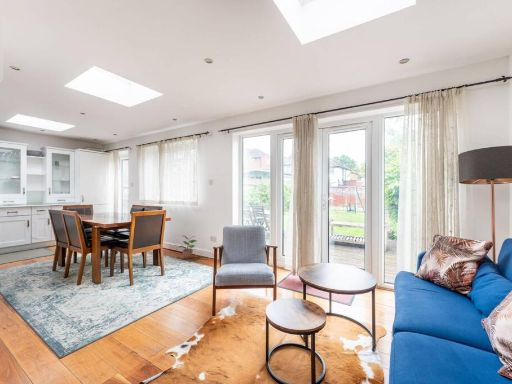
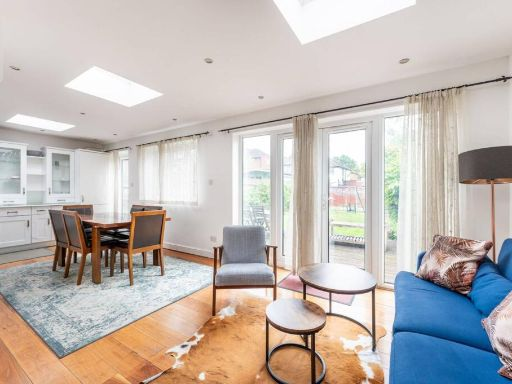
- potted plant (188, 246)
